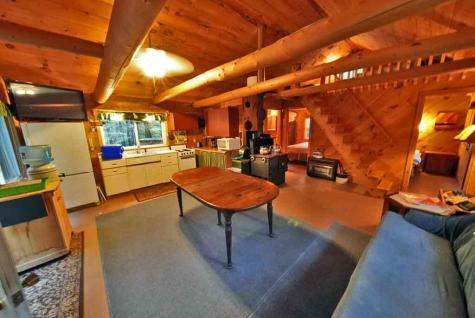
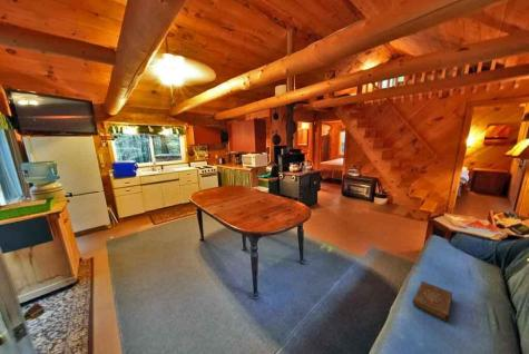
+ book (432, 298)
